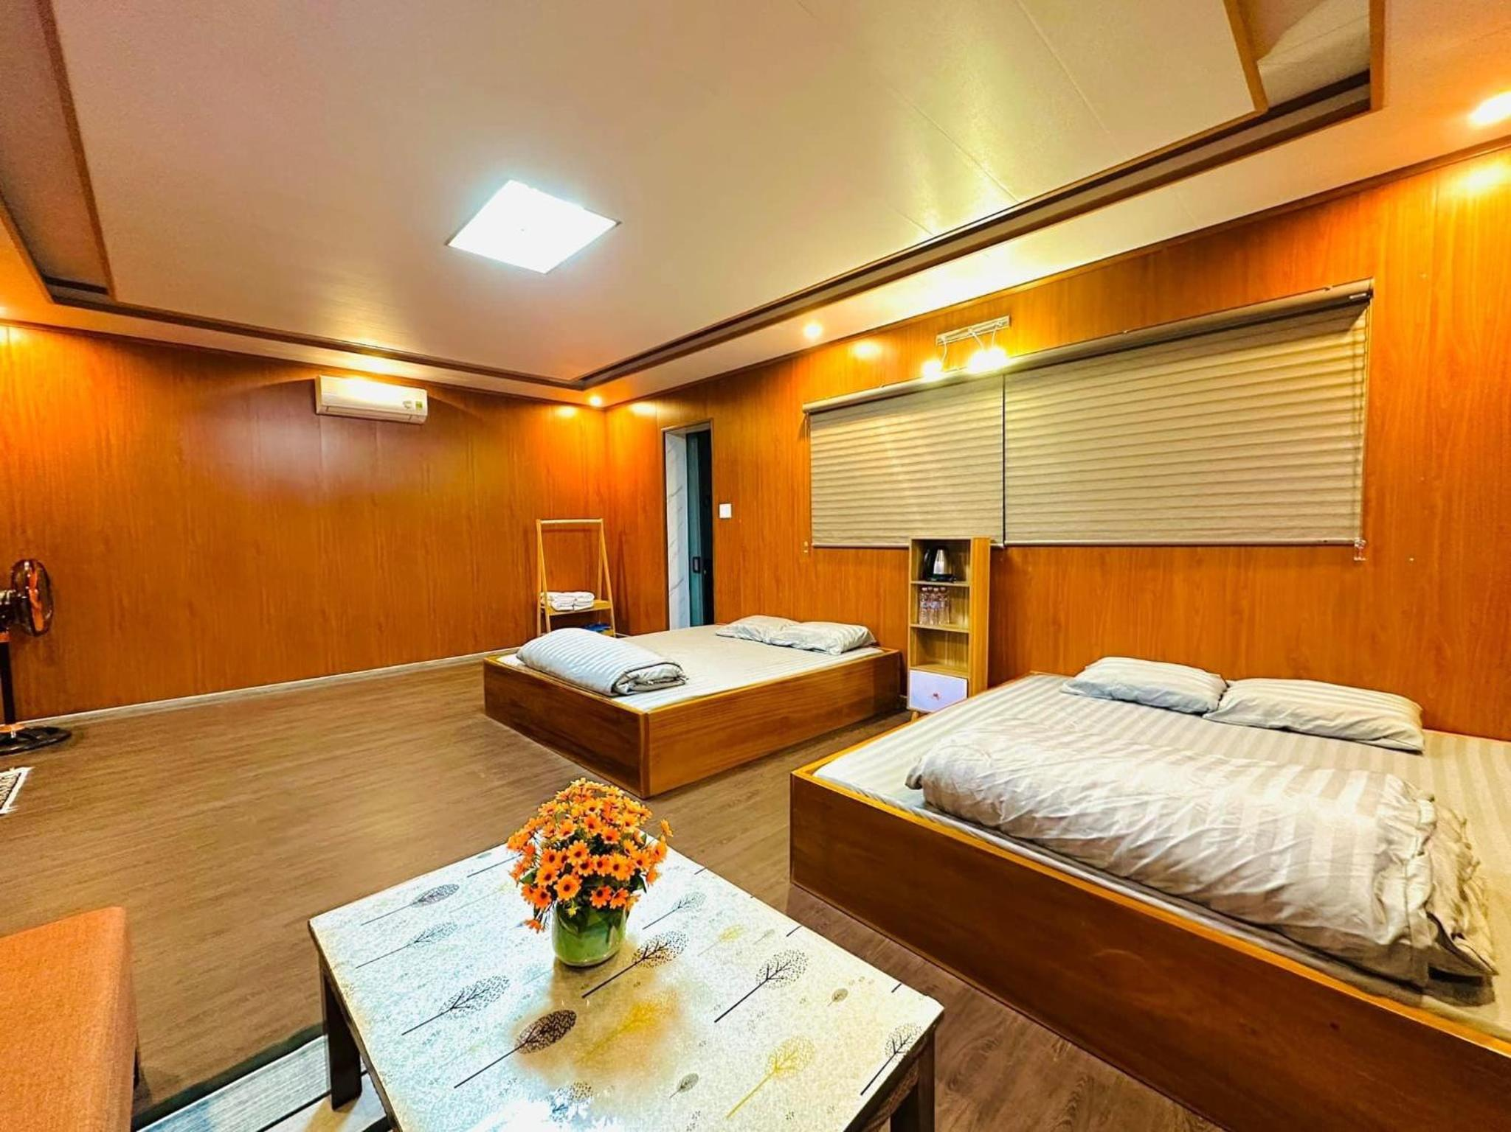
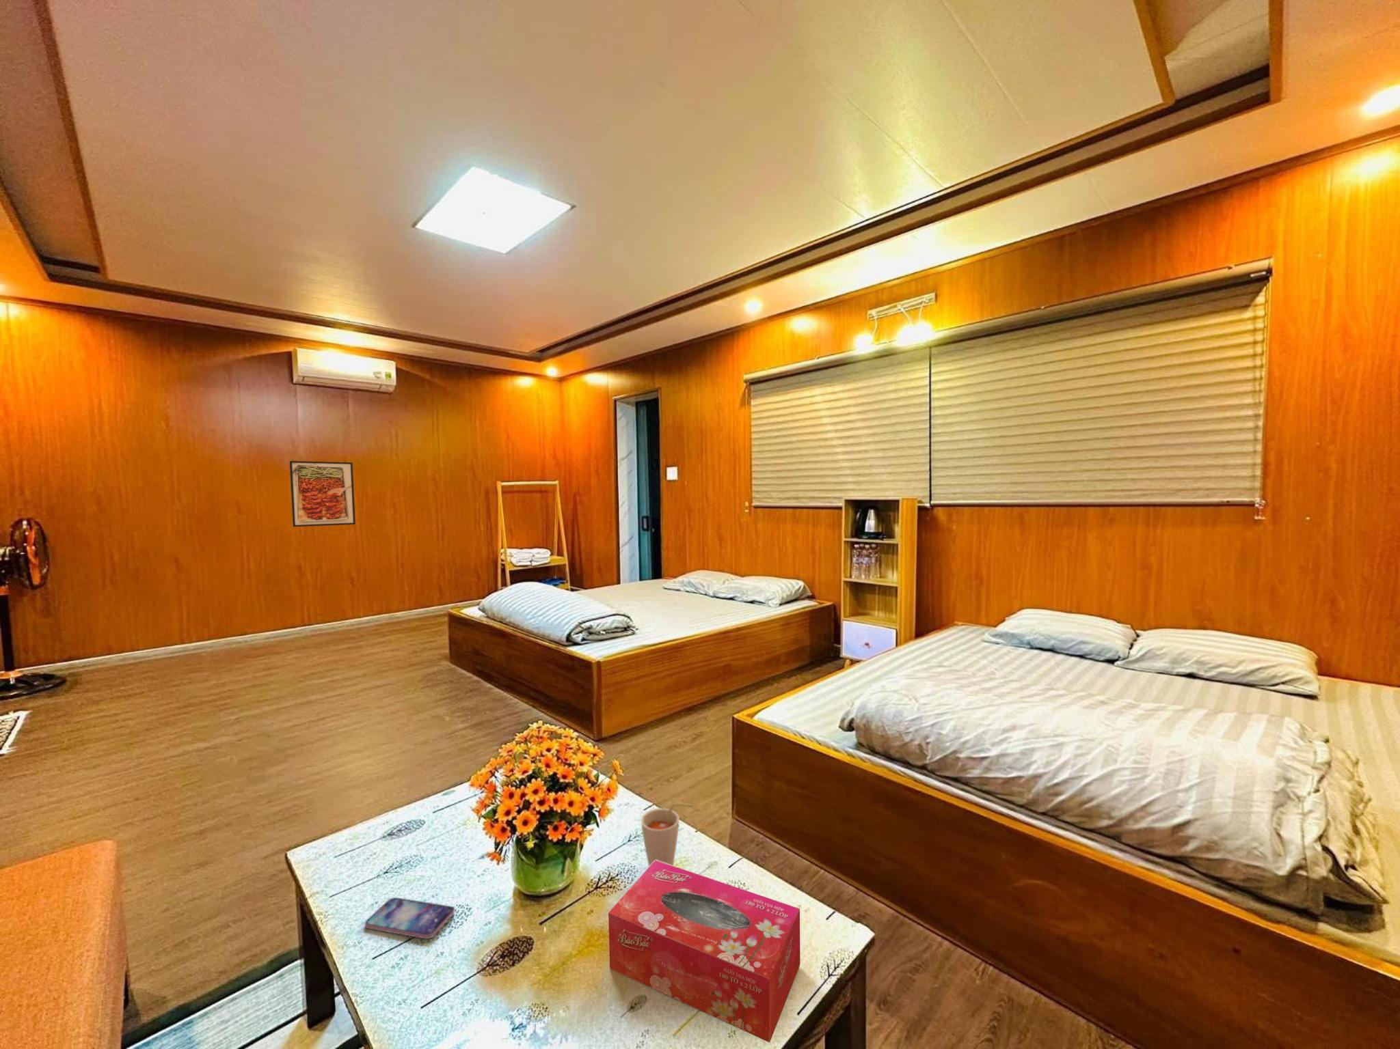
+ tissue box (704, 939)
+ cup (666, 837)
+ smartphone (410, 917)
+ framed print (323, 494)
